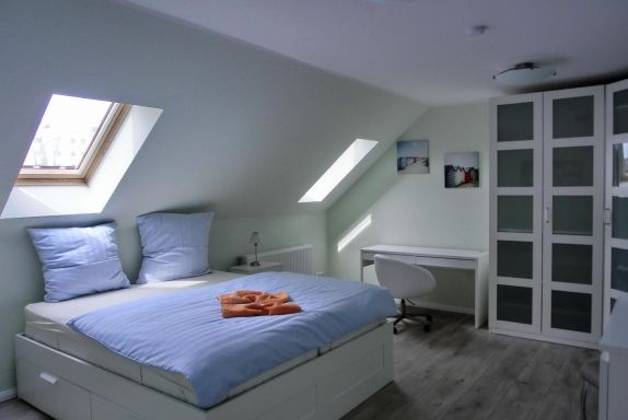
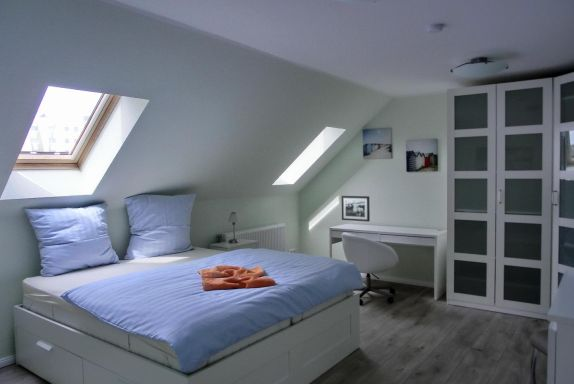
+ picture frame (355, 208)
